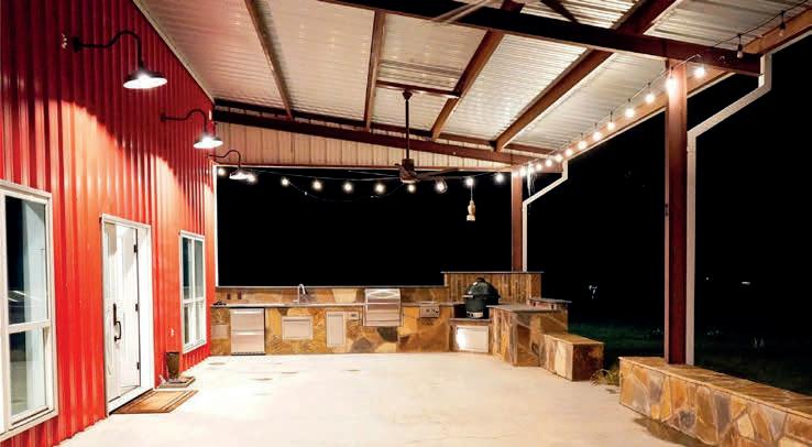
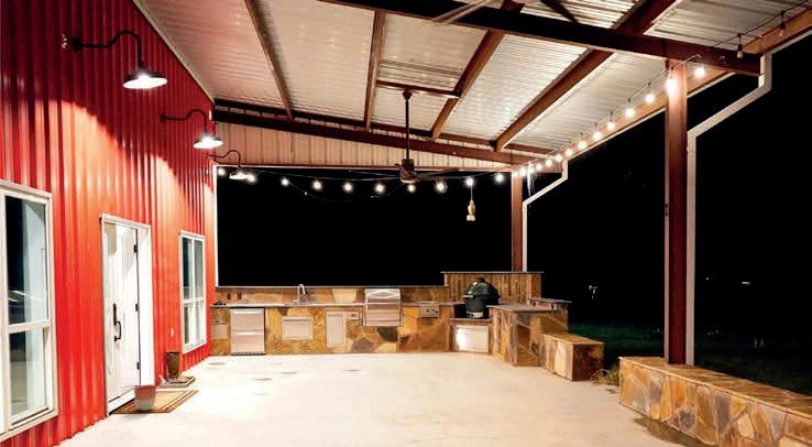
+ planter (145, 399)
